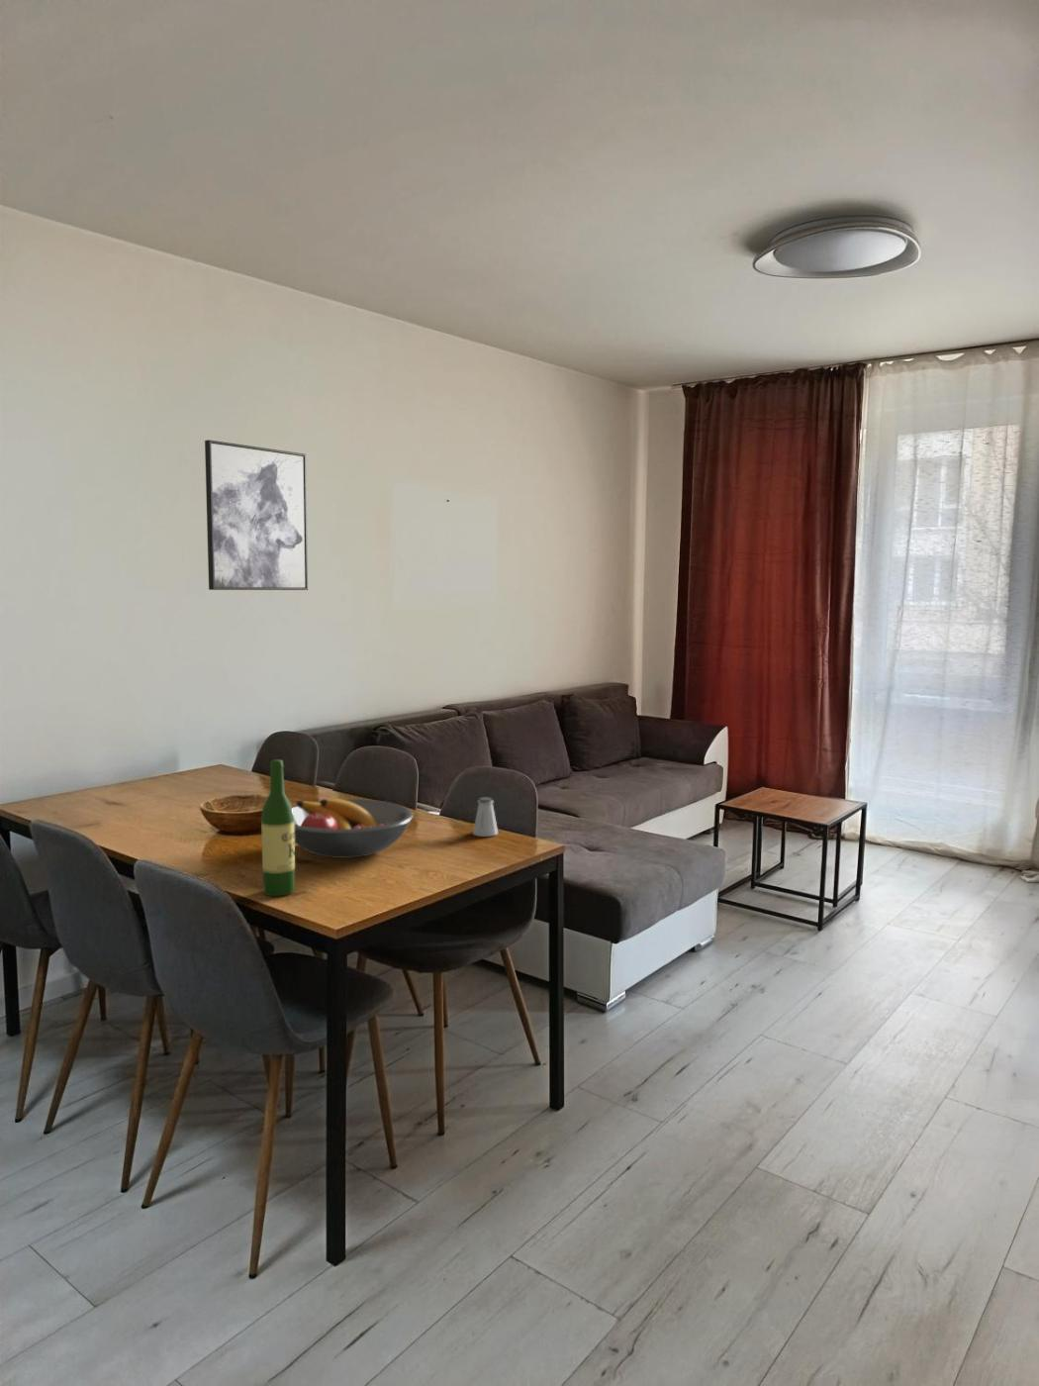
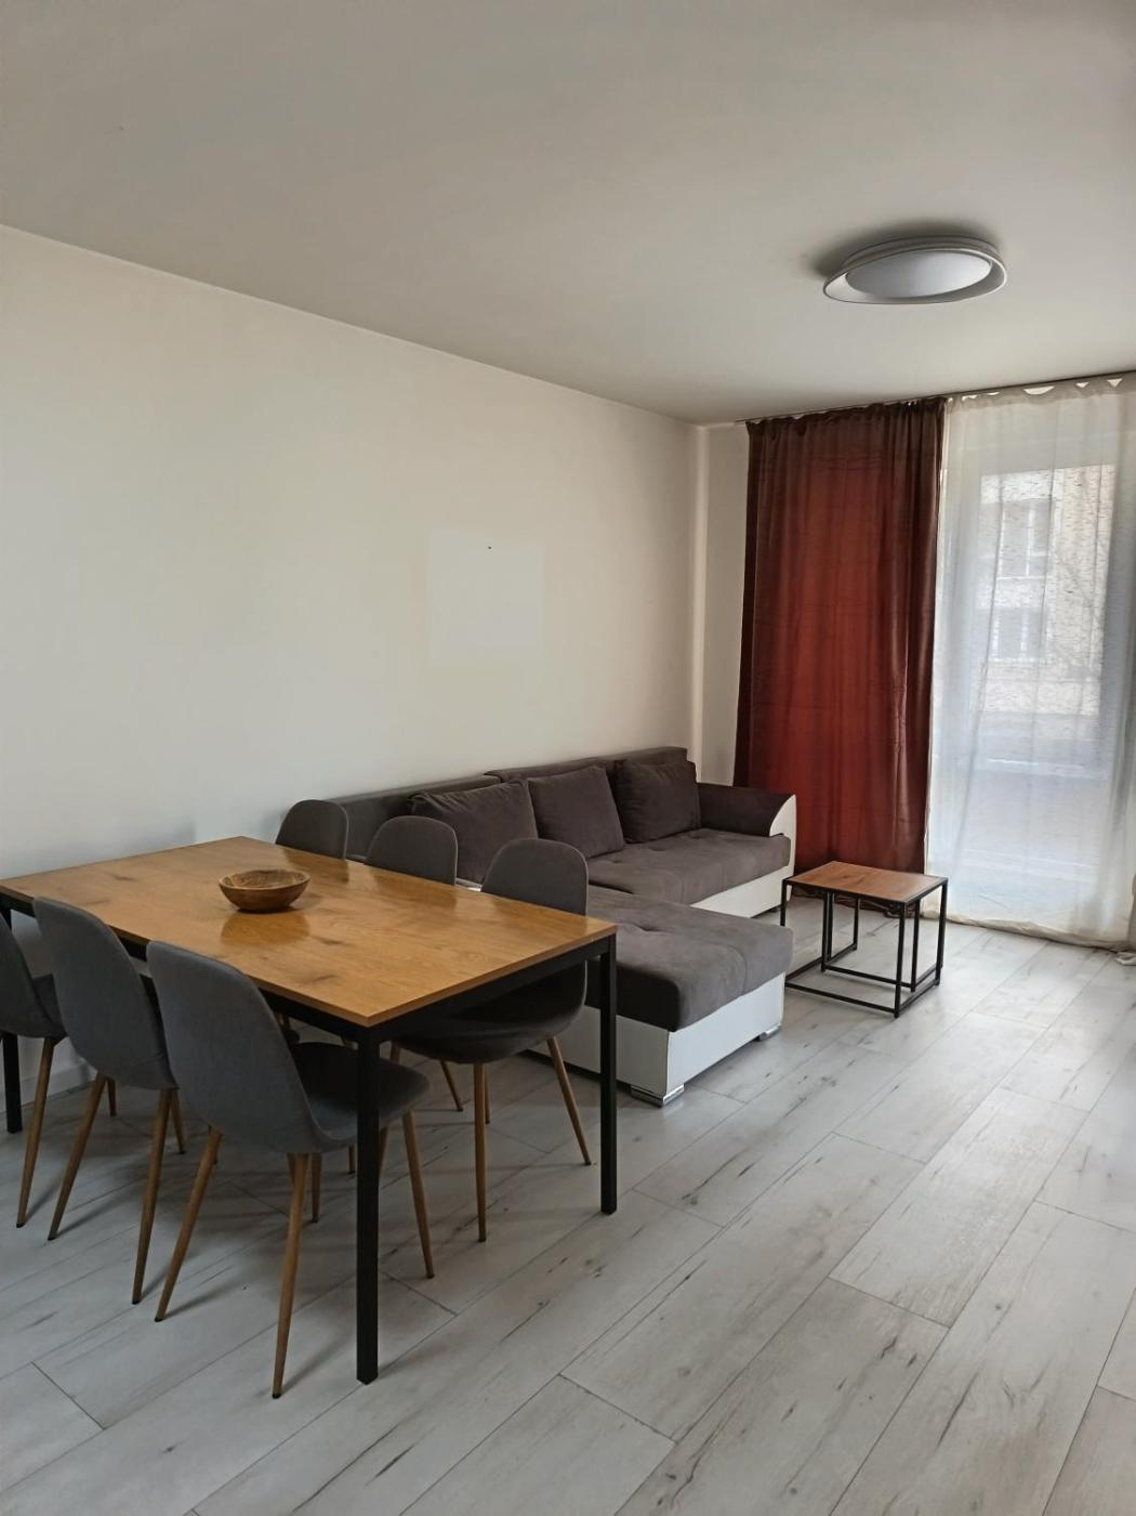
- wall art (259, 518)
- fruit bowl (346, 826)
- wine bottle (278, 826)
- saltshaker (485, 815)
